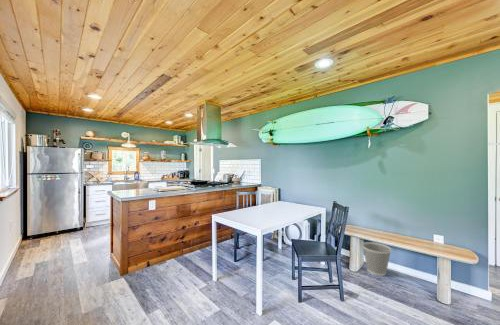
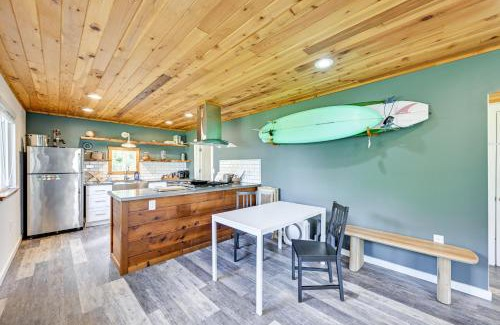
- wastebasket (376, 259)
